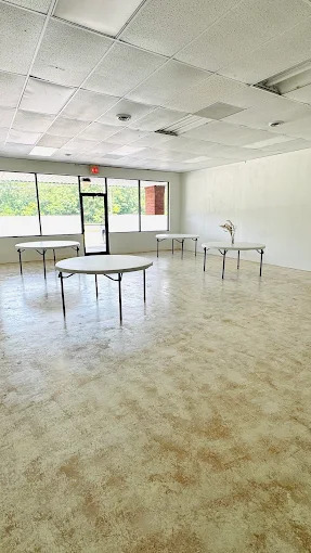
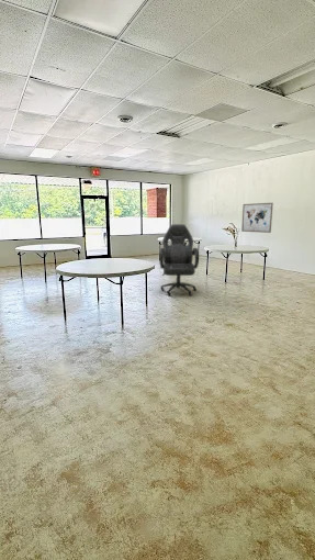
+ wall art (256, 217)
+ chair (178, 258)
